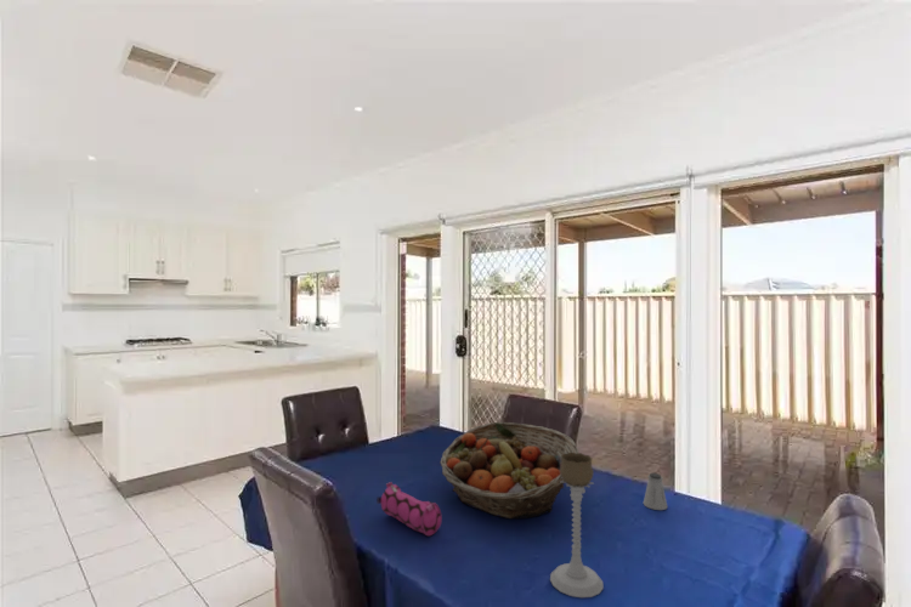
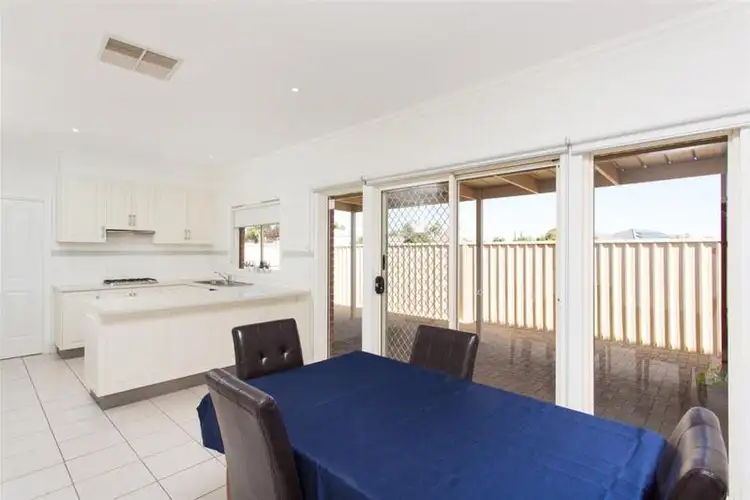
- candle holder (576, 518)
- fruit basket (507, 465)
- pencil case (409, 506)
- saltshaker (655, 489)
